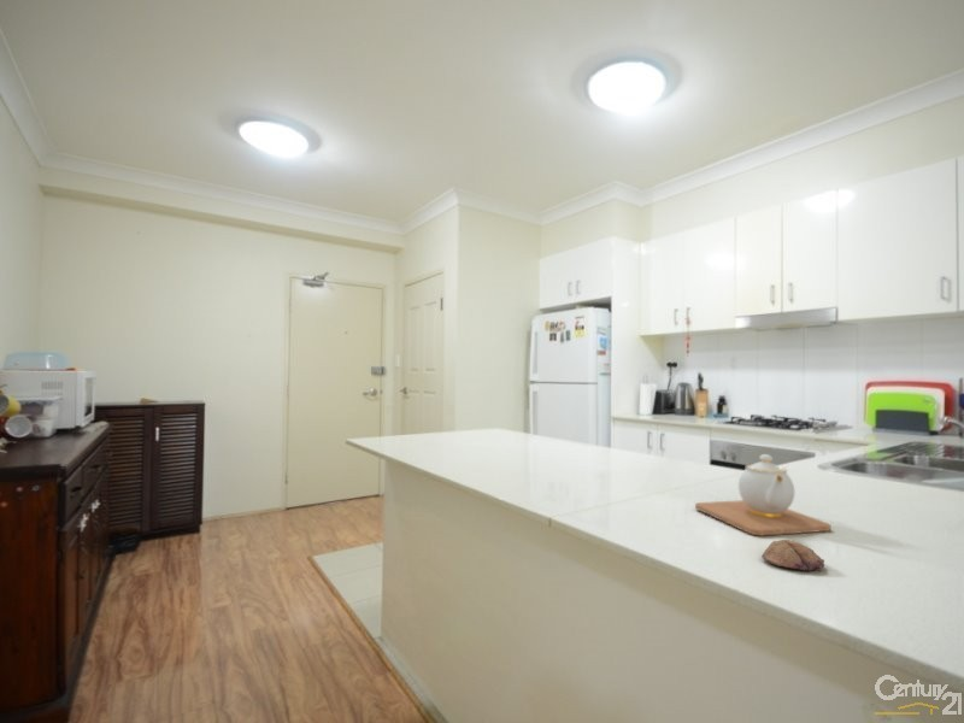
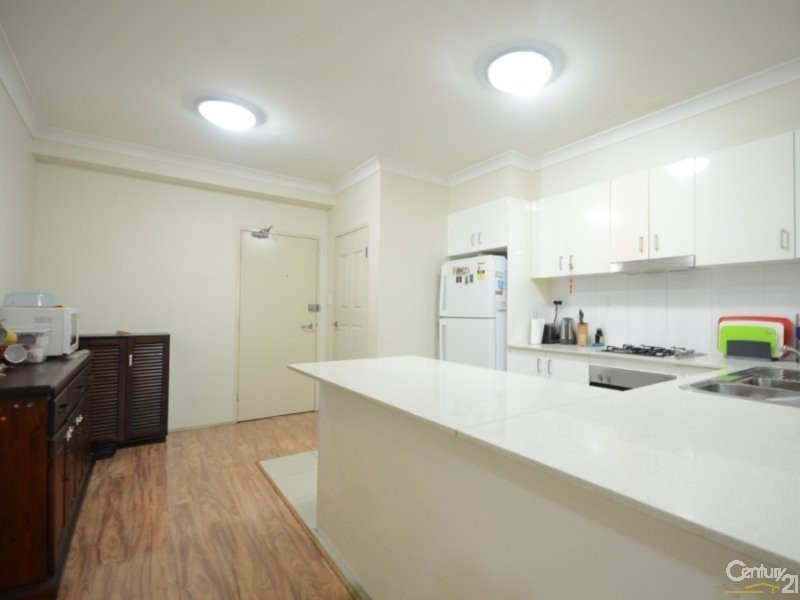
- teapot (758, 486)
- fruit (792, 552)
